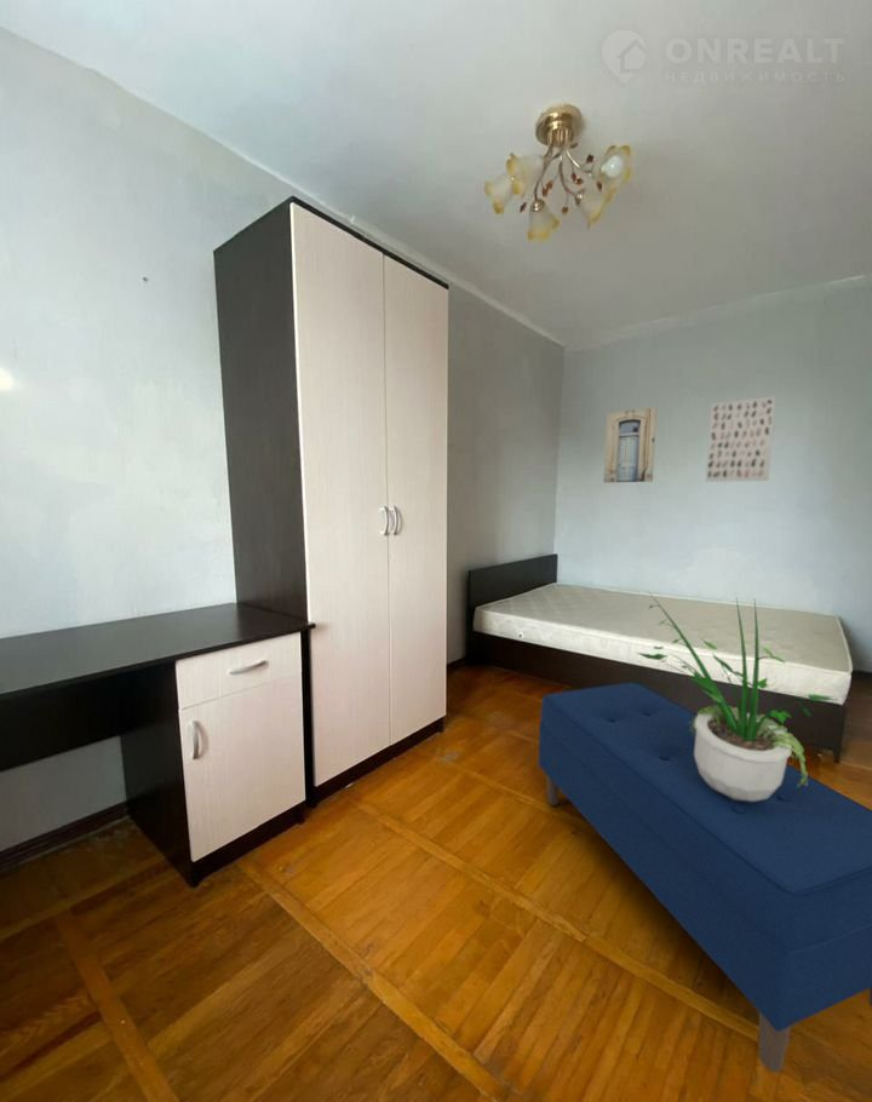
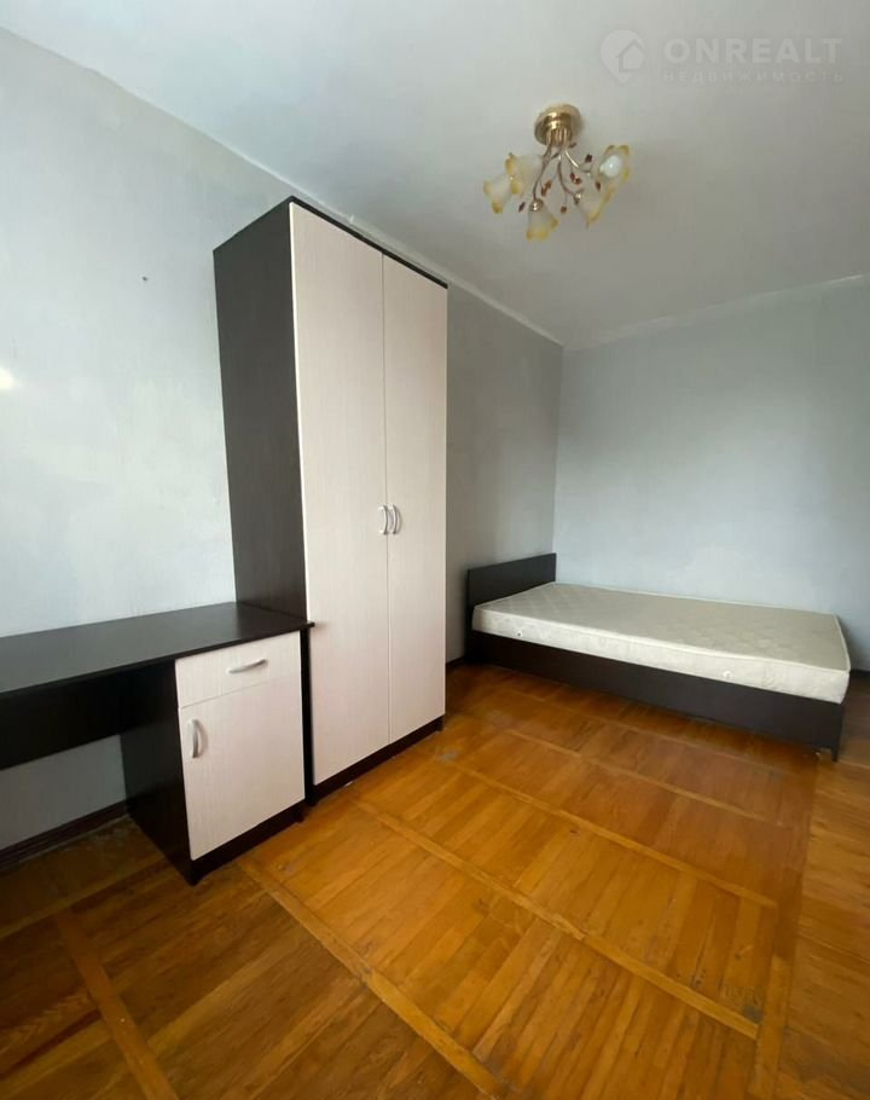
- bench (679, 815)
- wall art (739, 441)
- wall art (629, 447)
- potted plant (708, 675)
